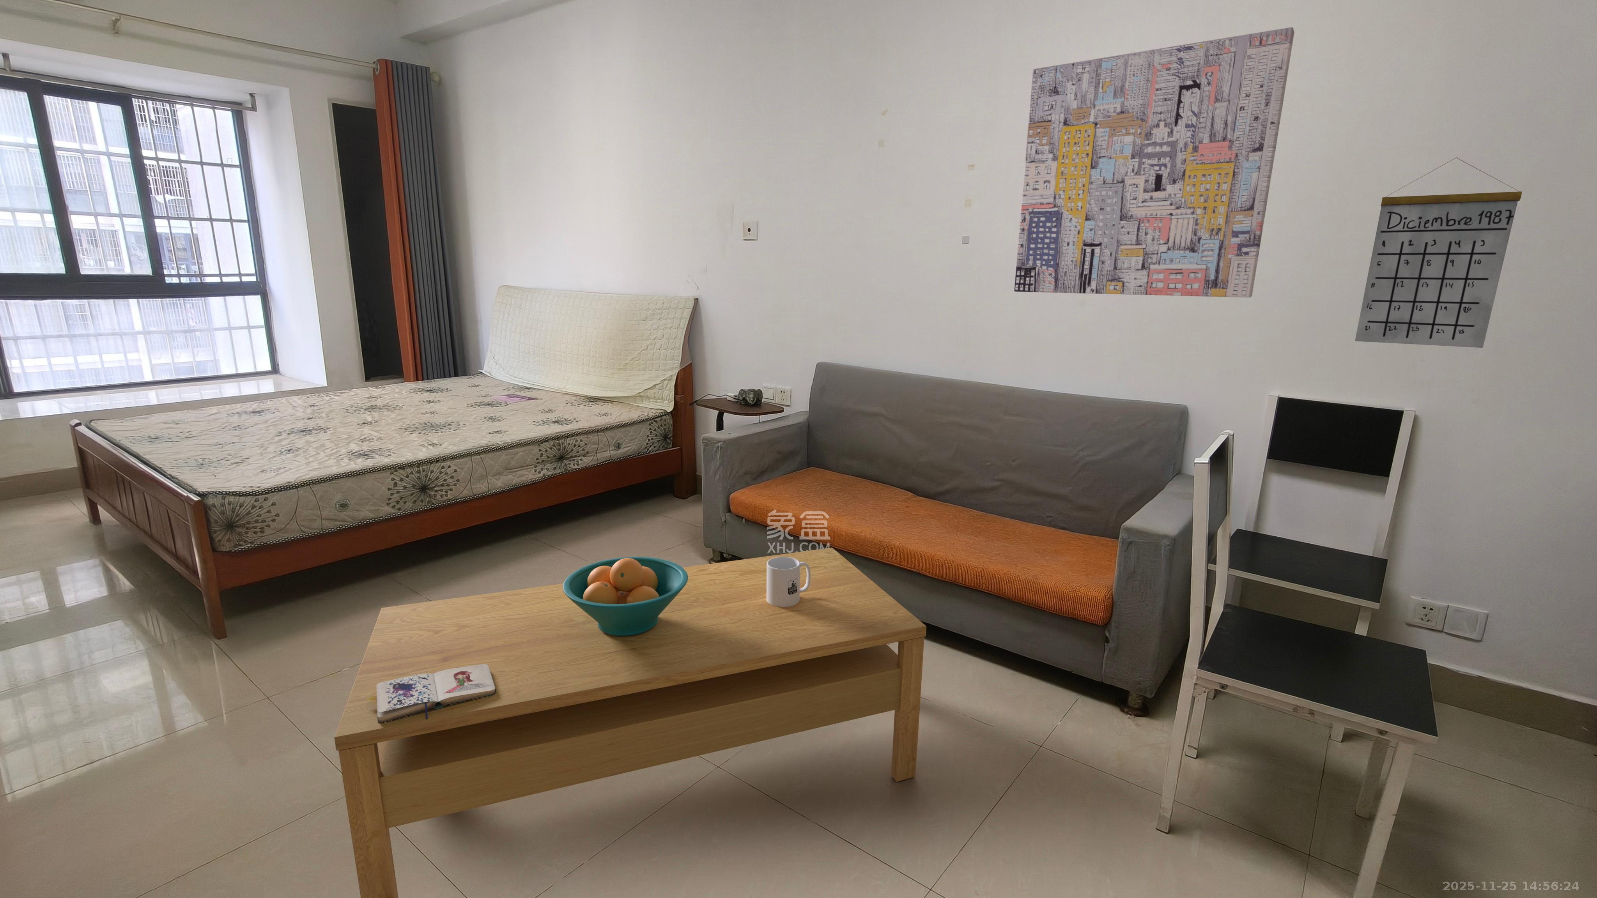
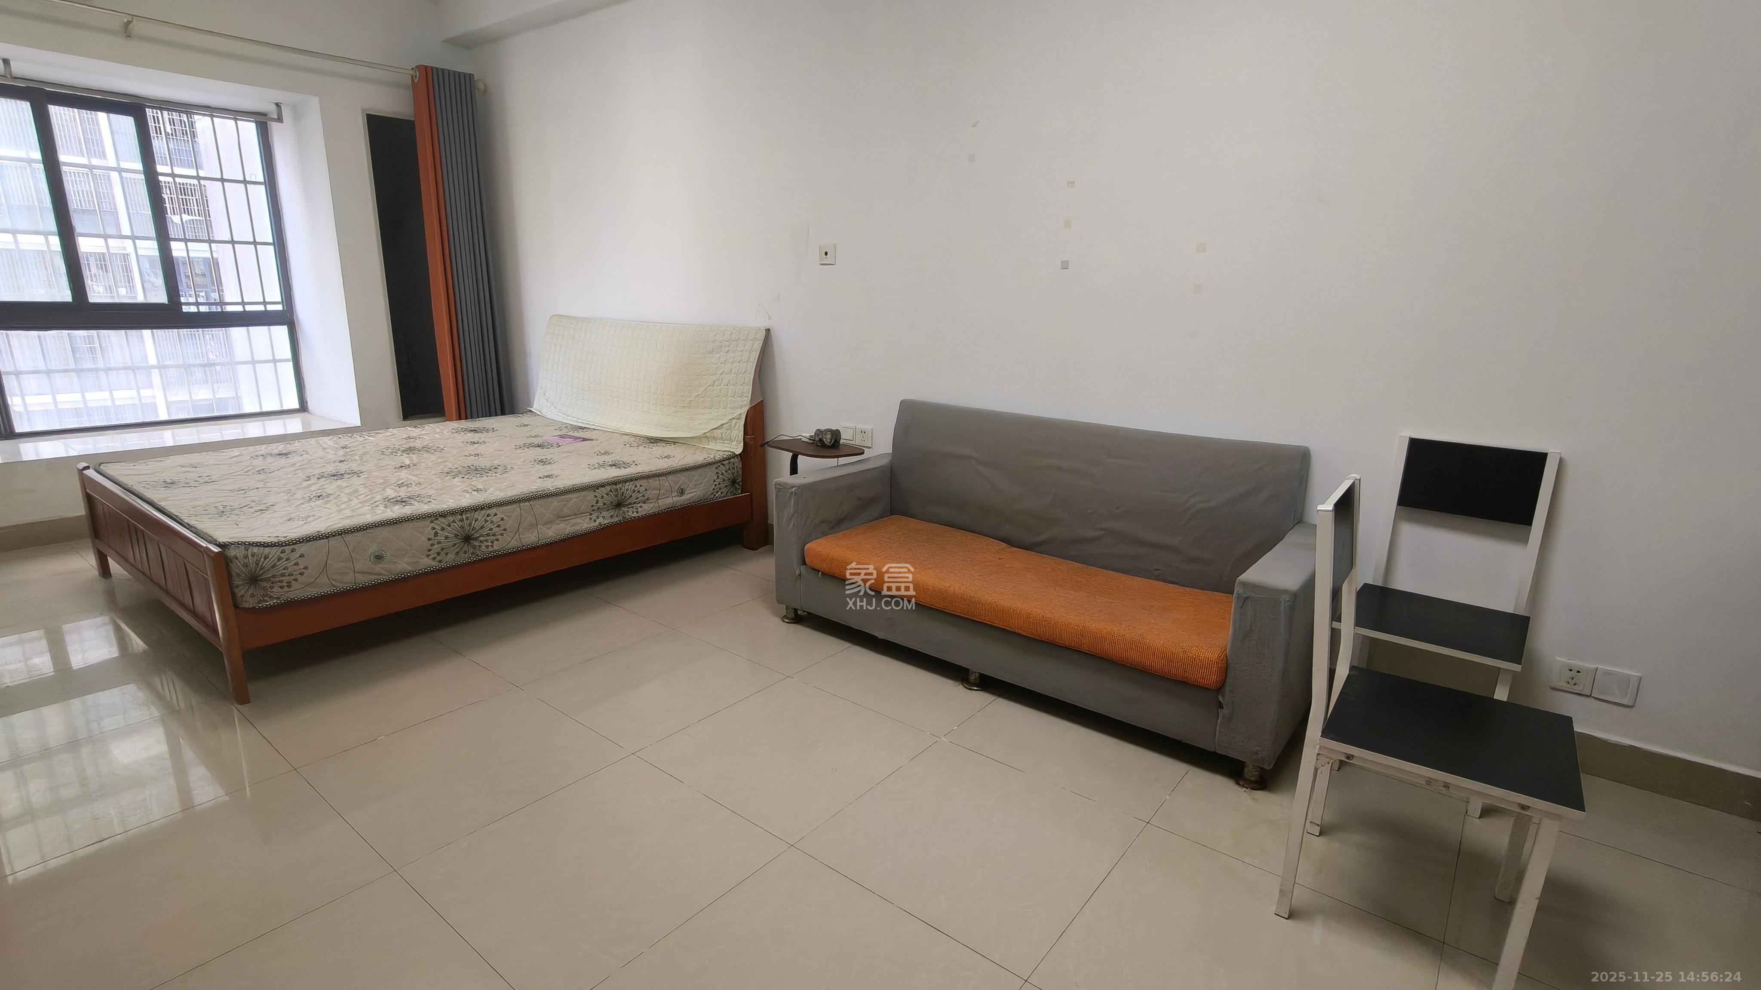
- paperback book (428, 691)
- fruit bowl (626, 591)
- calendar (1437, 253)
- coffee table (653, 694)
- mug (789, 579)
- wall art (1136, 178)
